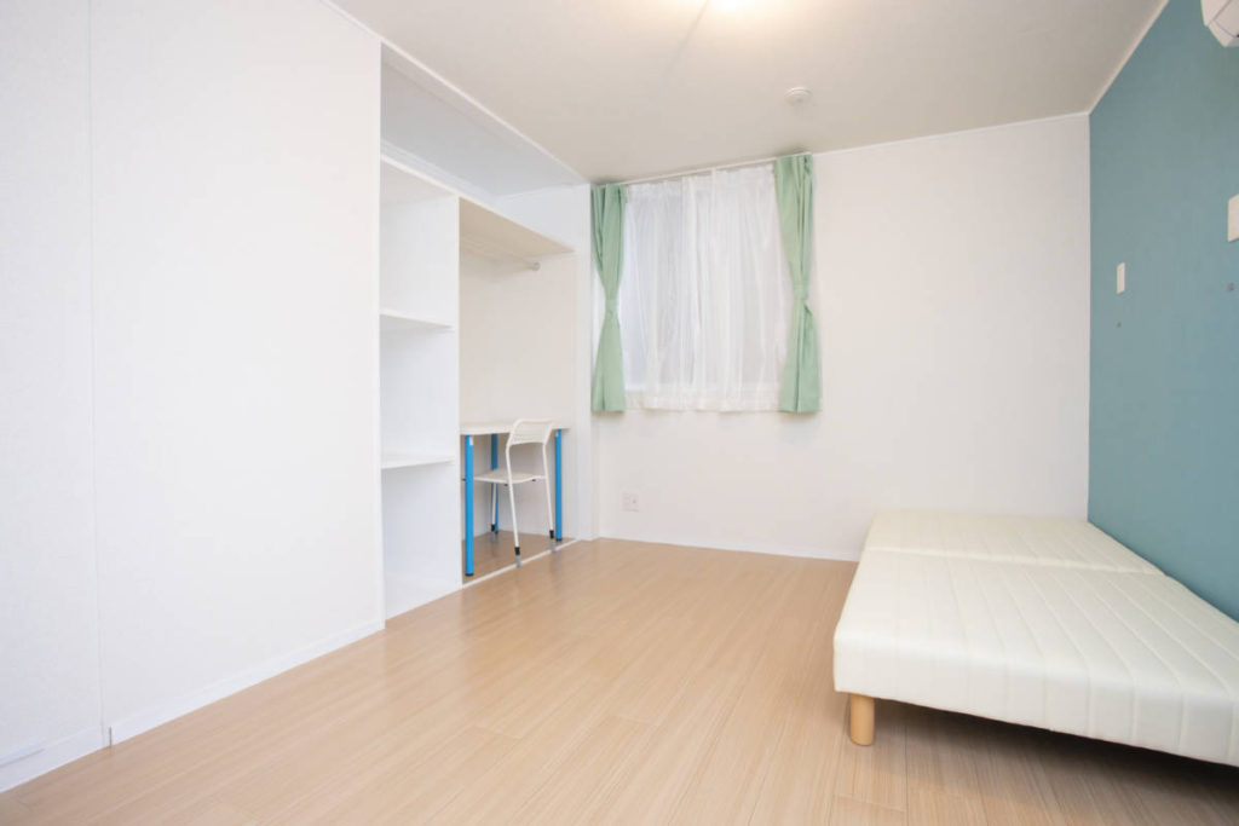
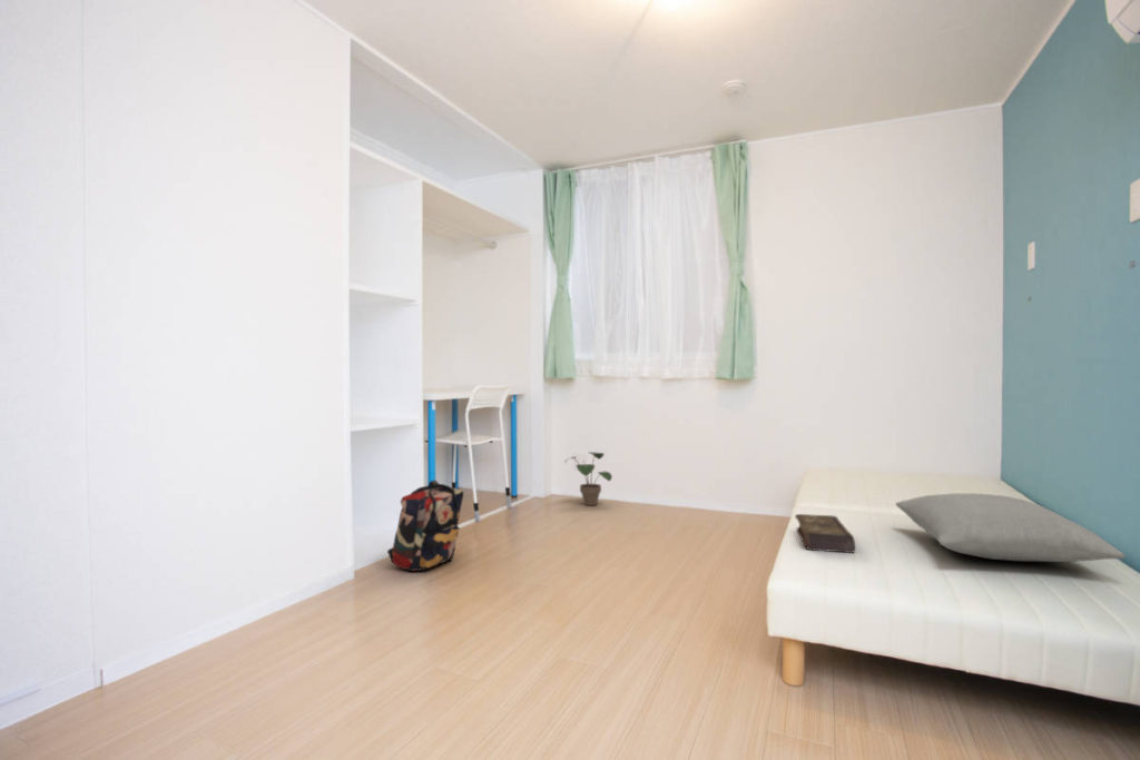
+ pillow (992, 525)
+ backpack (425, 521)
+ book (823, 532)
+ potted plant (591, 478)
